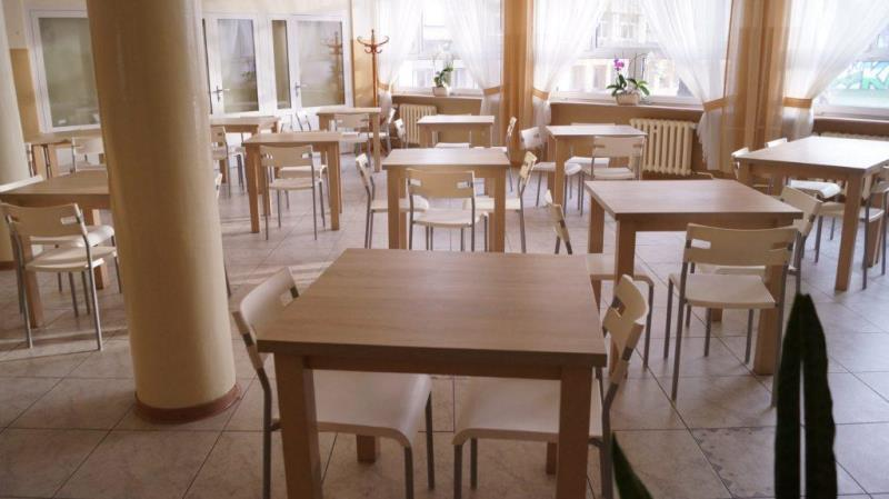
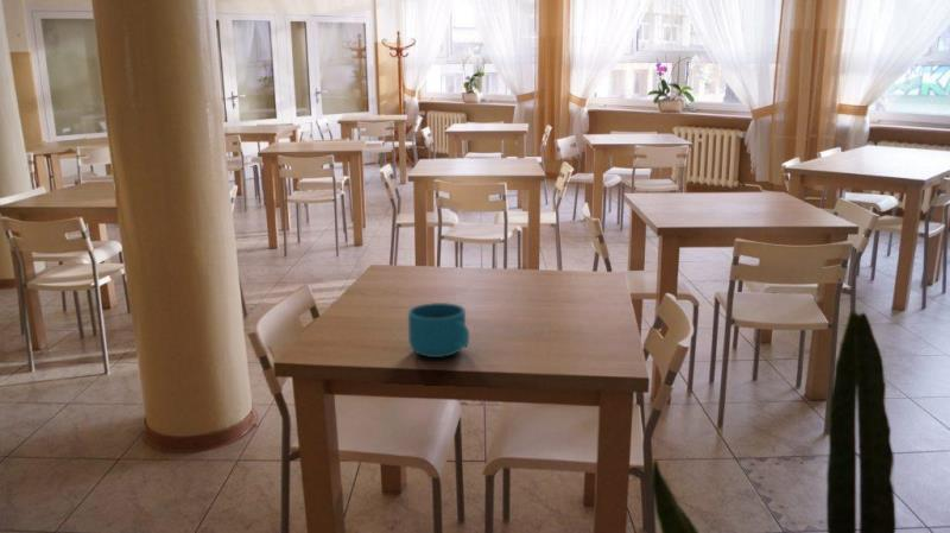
+ cup (443, 332)
